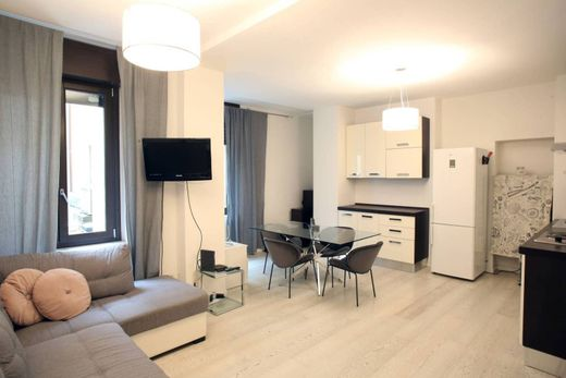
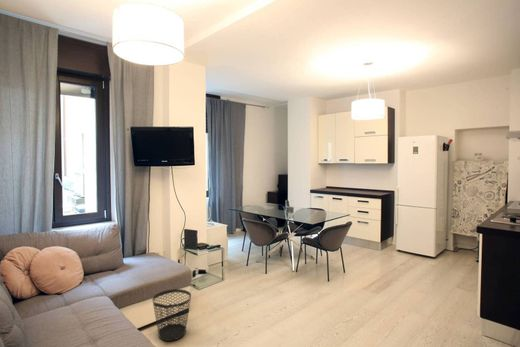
+ wastebasket (172, 314)
